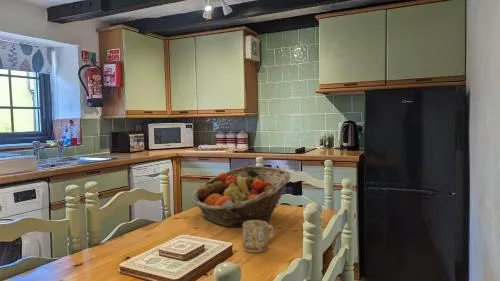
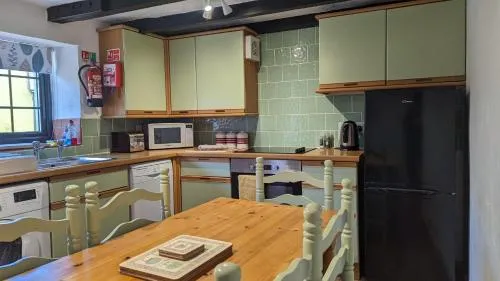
- fruit basket (240, 193)
- mug (259, 235)
